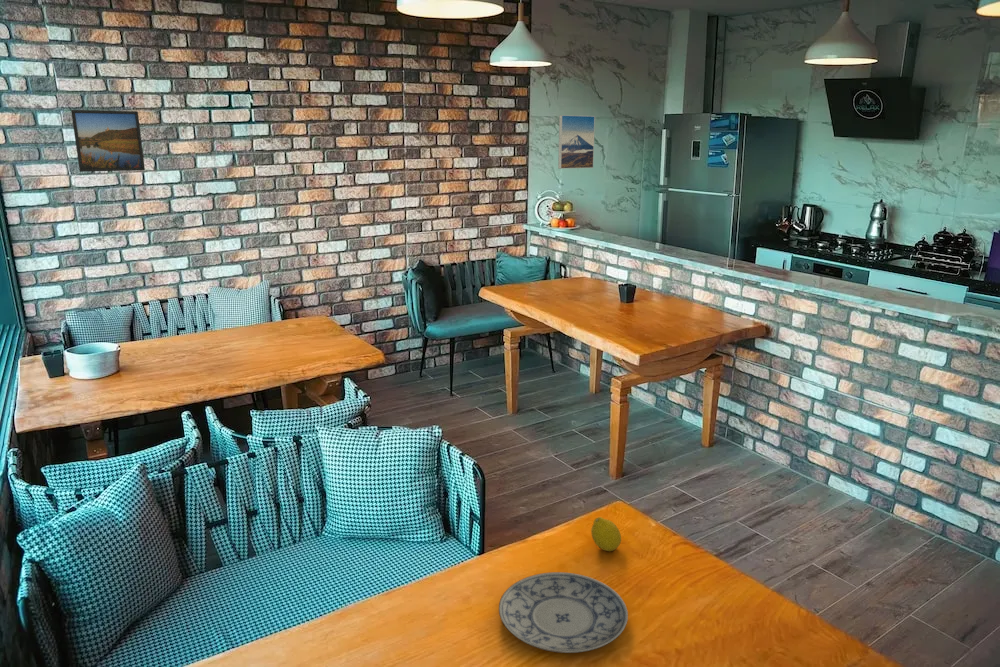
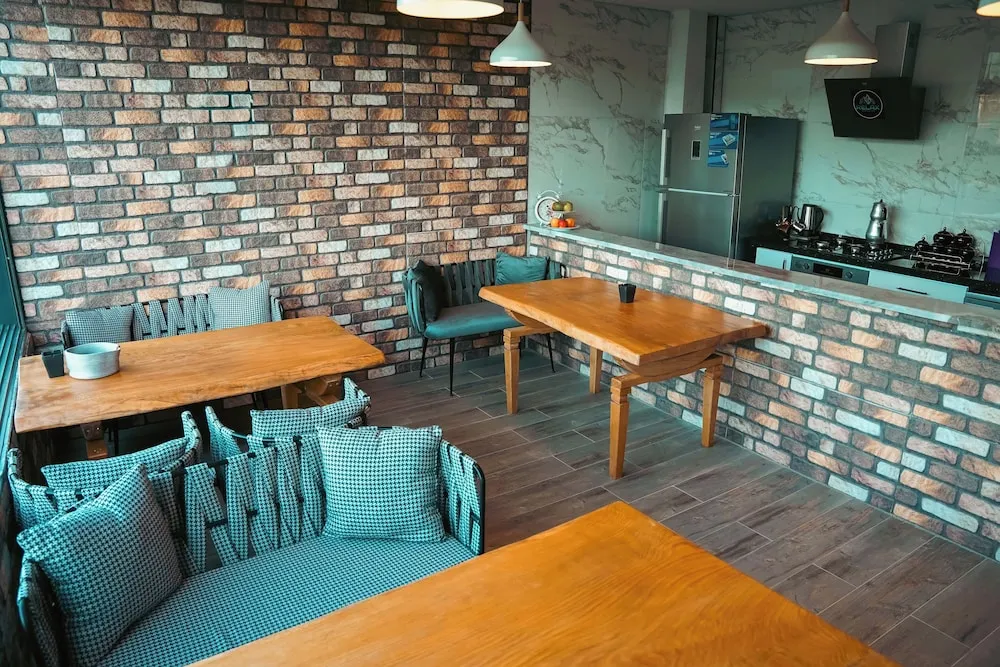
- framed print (576, 142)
- plate (562, 614)
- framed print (109, 141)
- fruit (606, 533)
